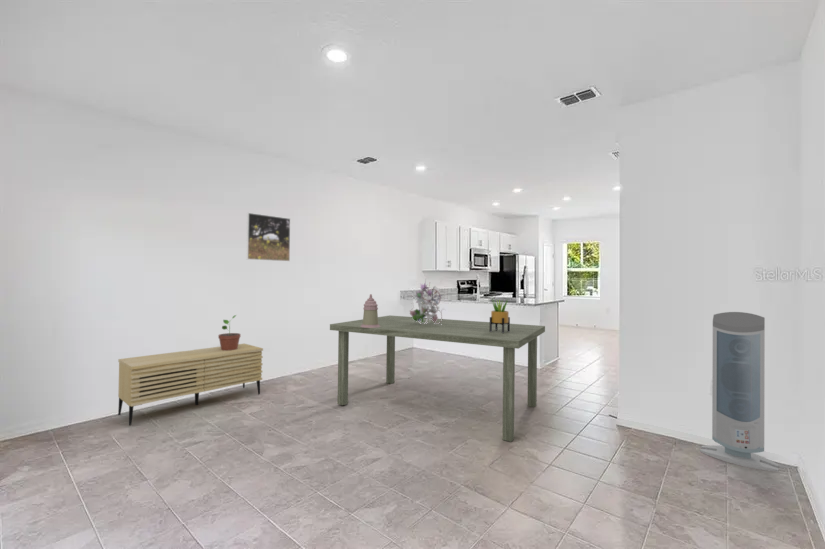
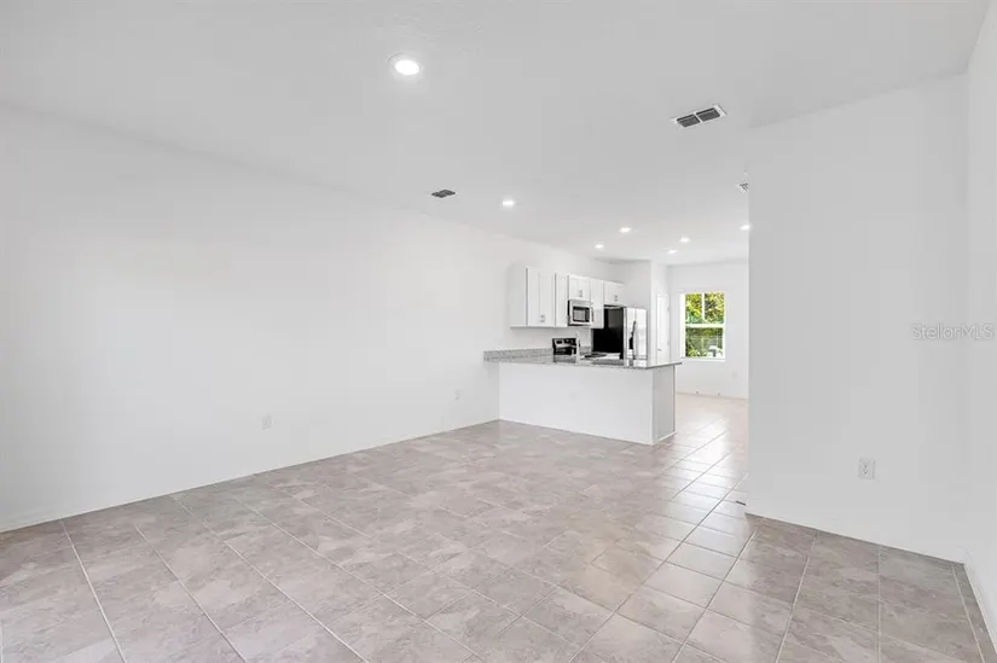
- potted plant (499, 313)
- bouquet (423, 299)
- decorative container (370, 310)
- dining table (437, 340)
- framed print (269, 238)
- air purifier (737, 385)
- potted plant (229, 332)
- sideboard (196, 378)
